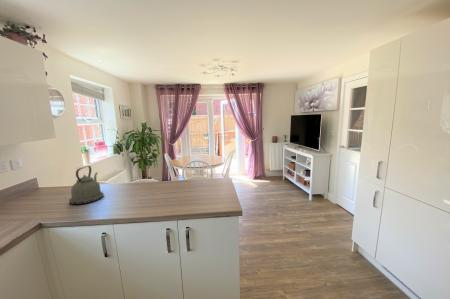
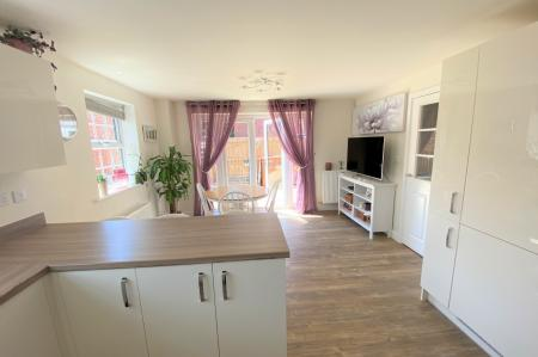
- kettle (85, 182)
